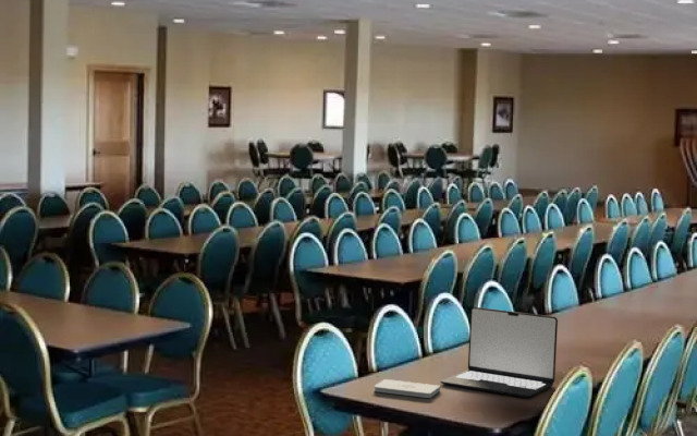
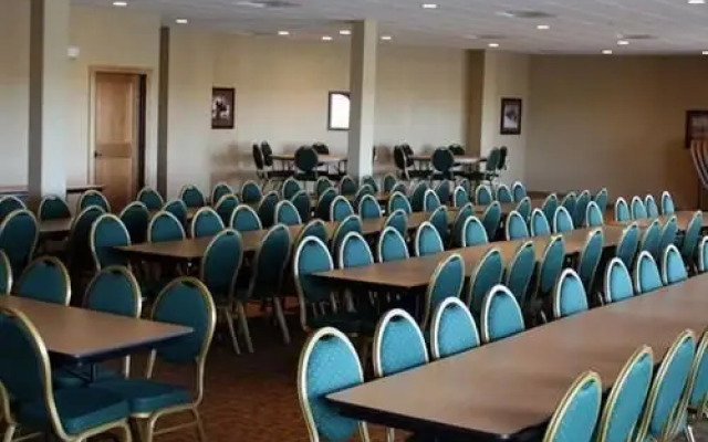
- notepad (406, 388)
- laptop (498, 350)
